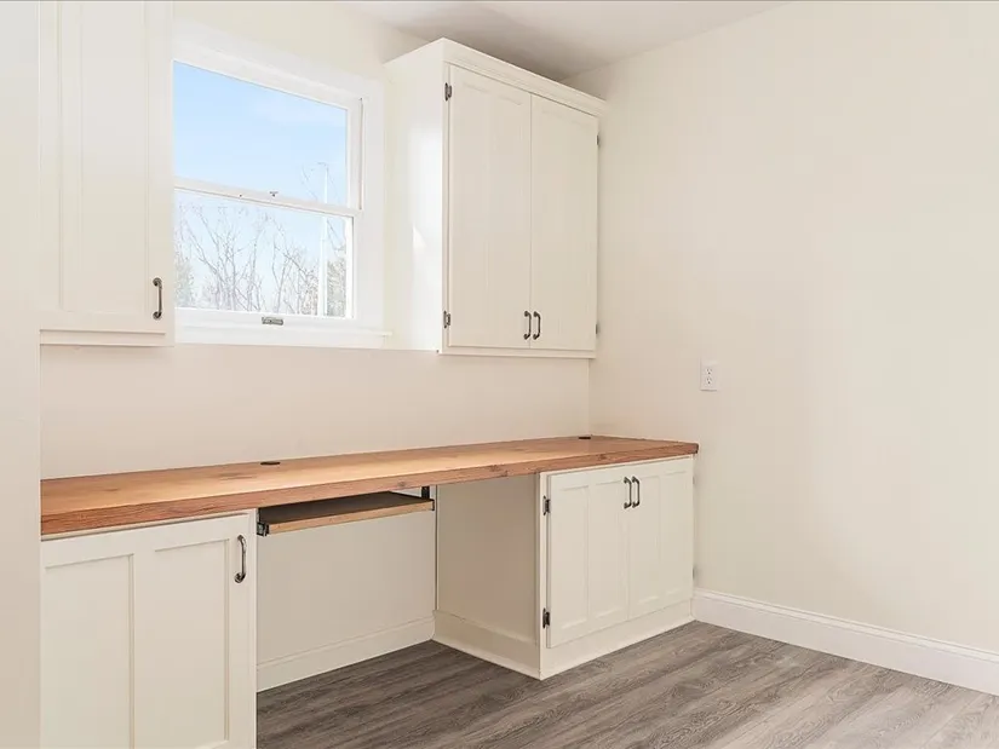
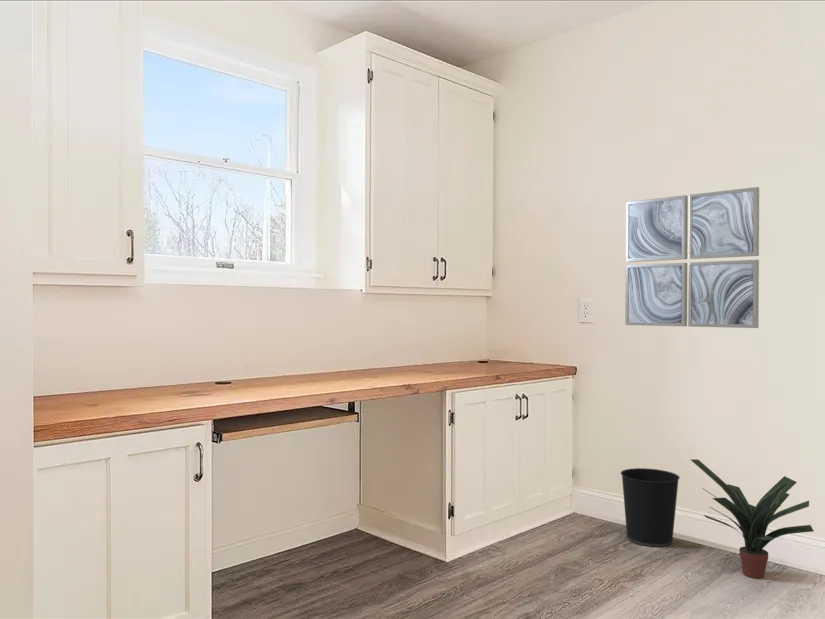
+ wall art (689, 262)
+ wastebasket (649, 506)
+ potted plant (747, 519)
